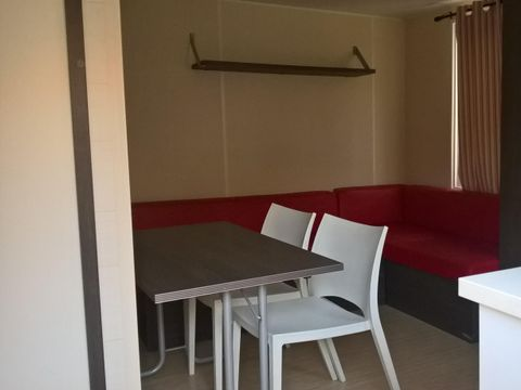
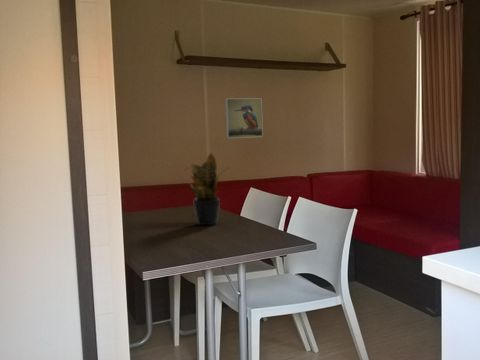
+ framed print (244, 118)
+ potted plant (204, 187)
